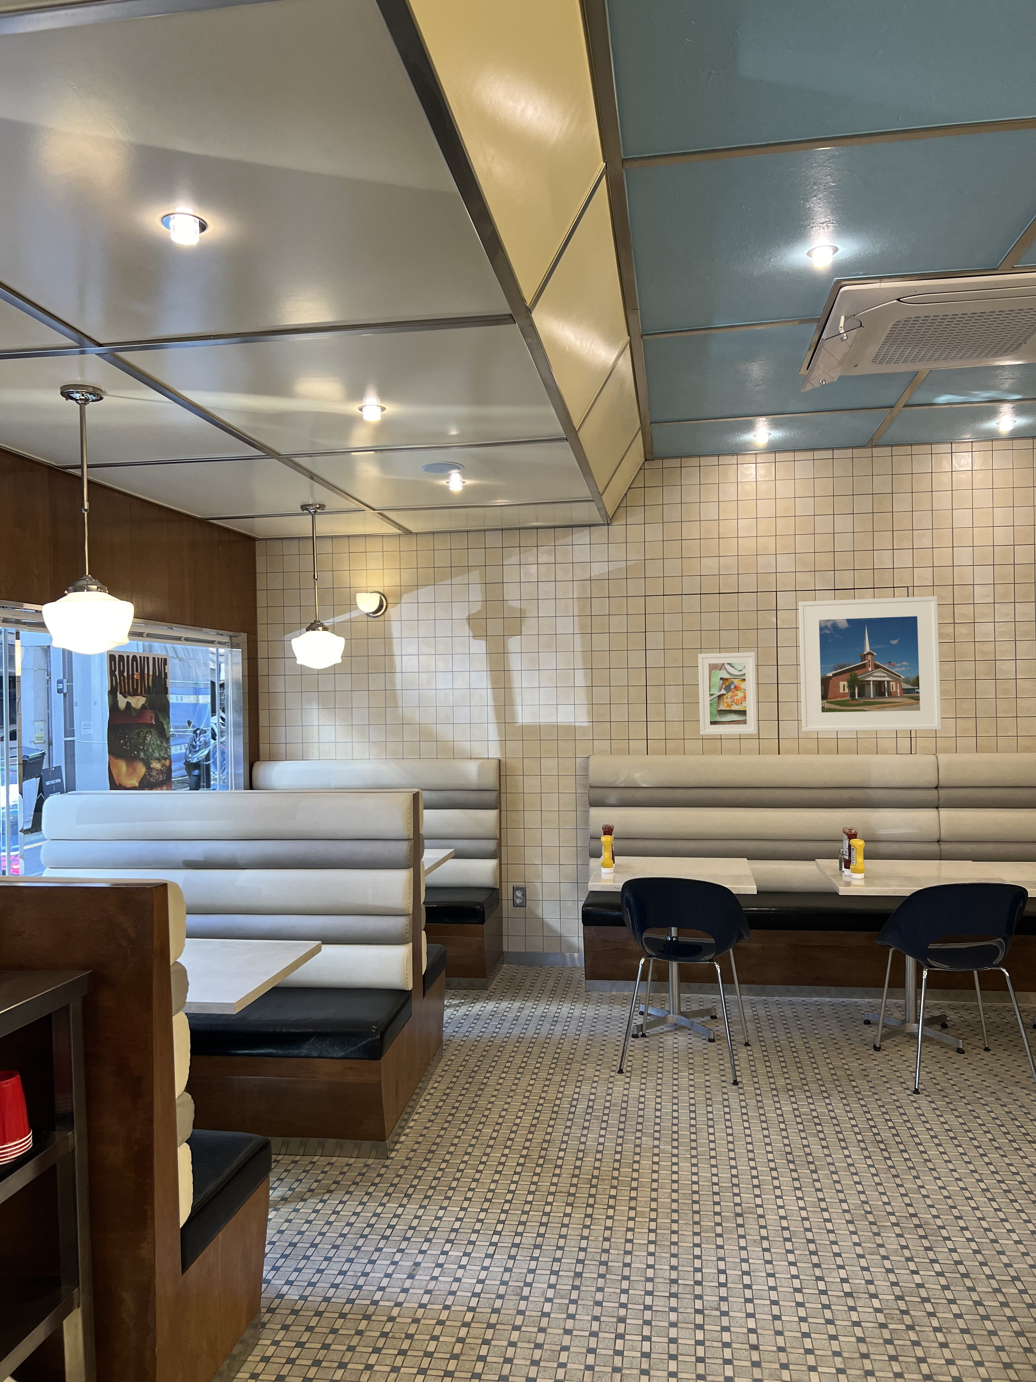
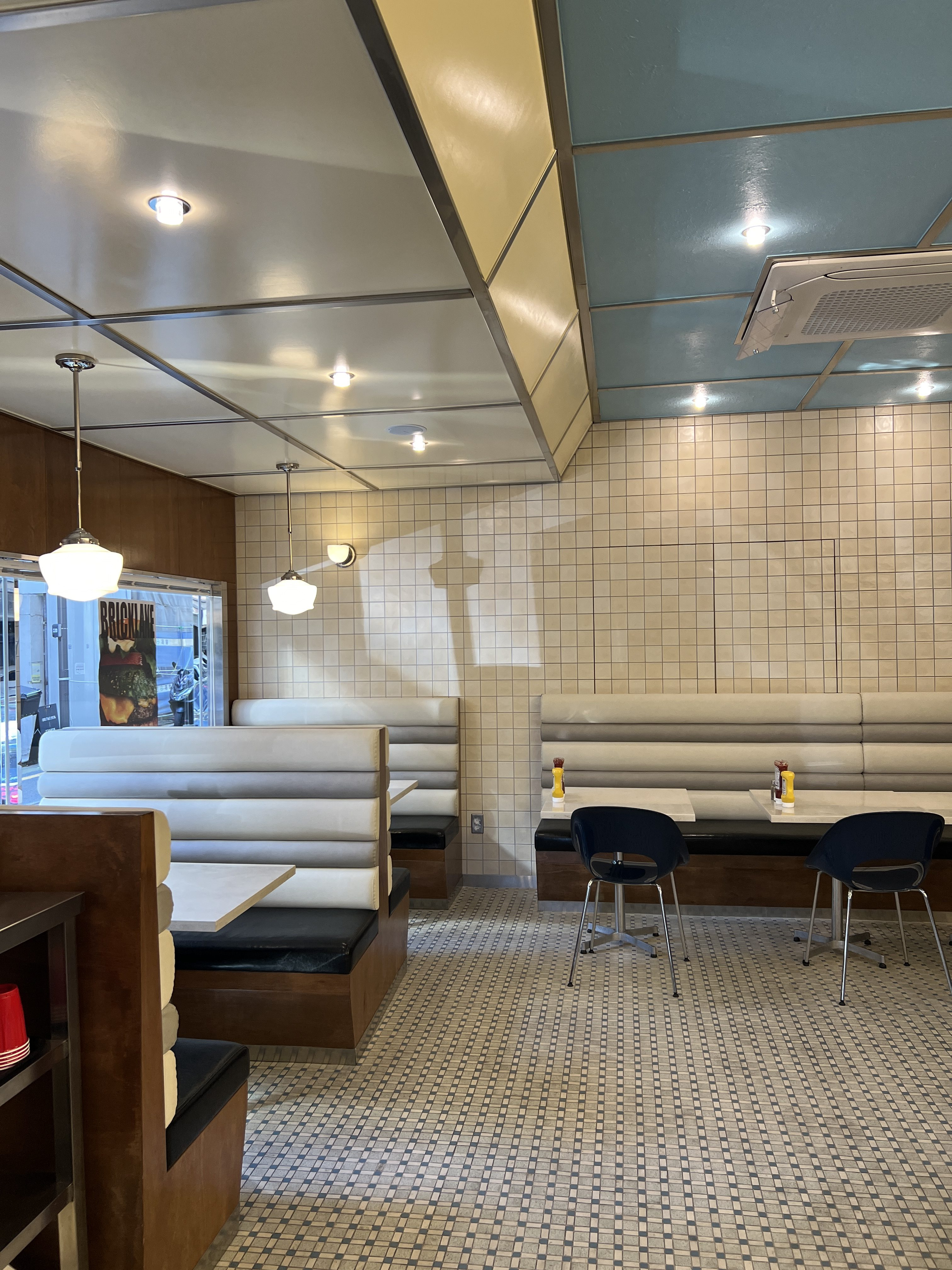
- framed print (727, 694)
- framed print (868, 665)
